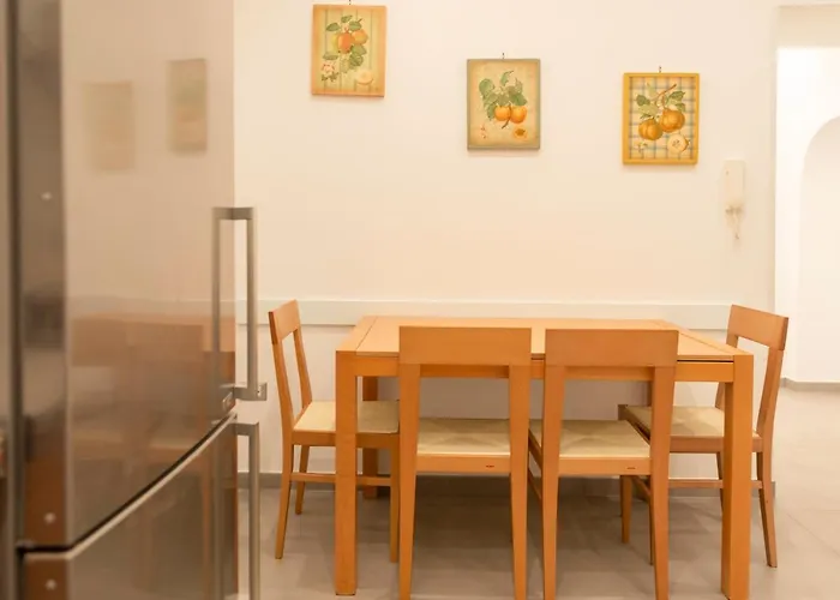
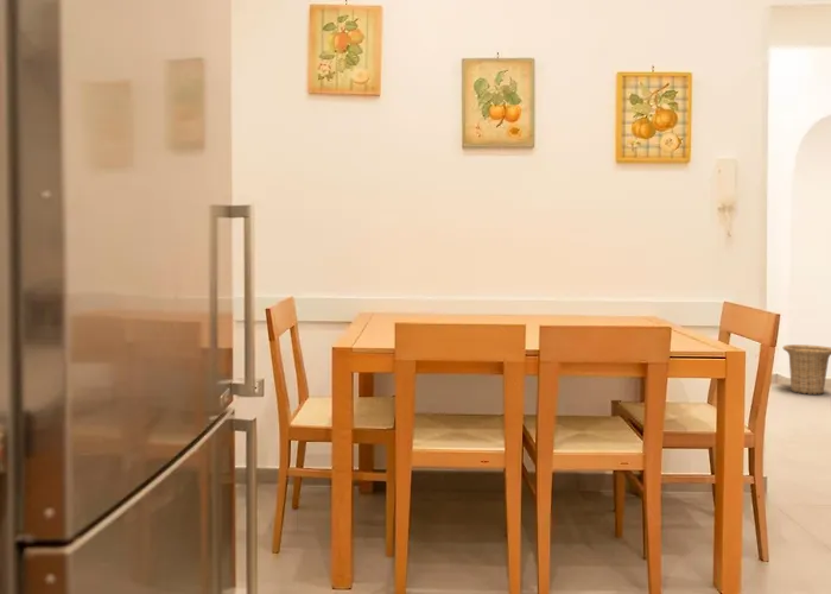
+ basket (807, 369)
